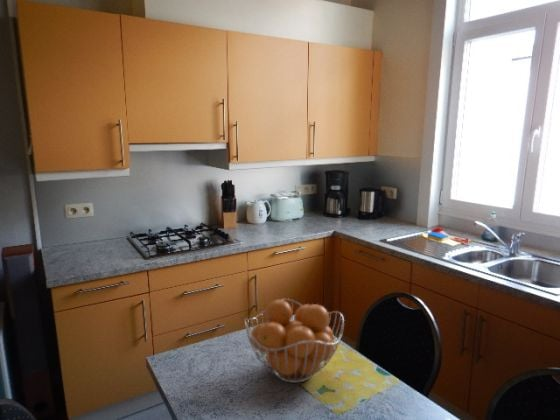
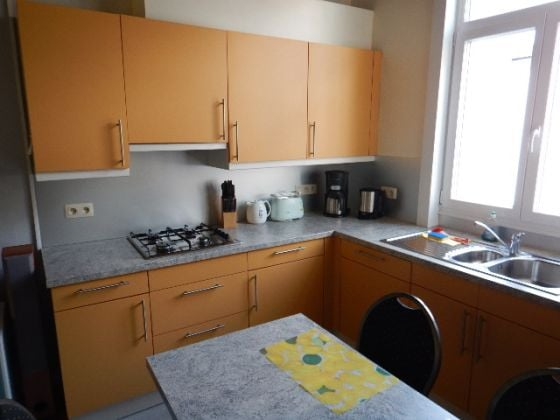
- fruit basket (293, 338)
